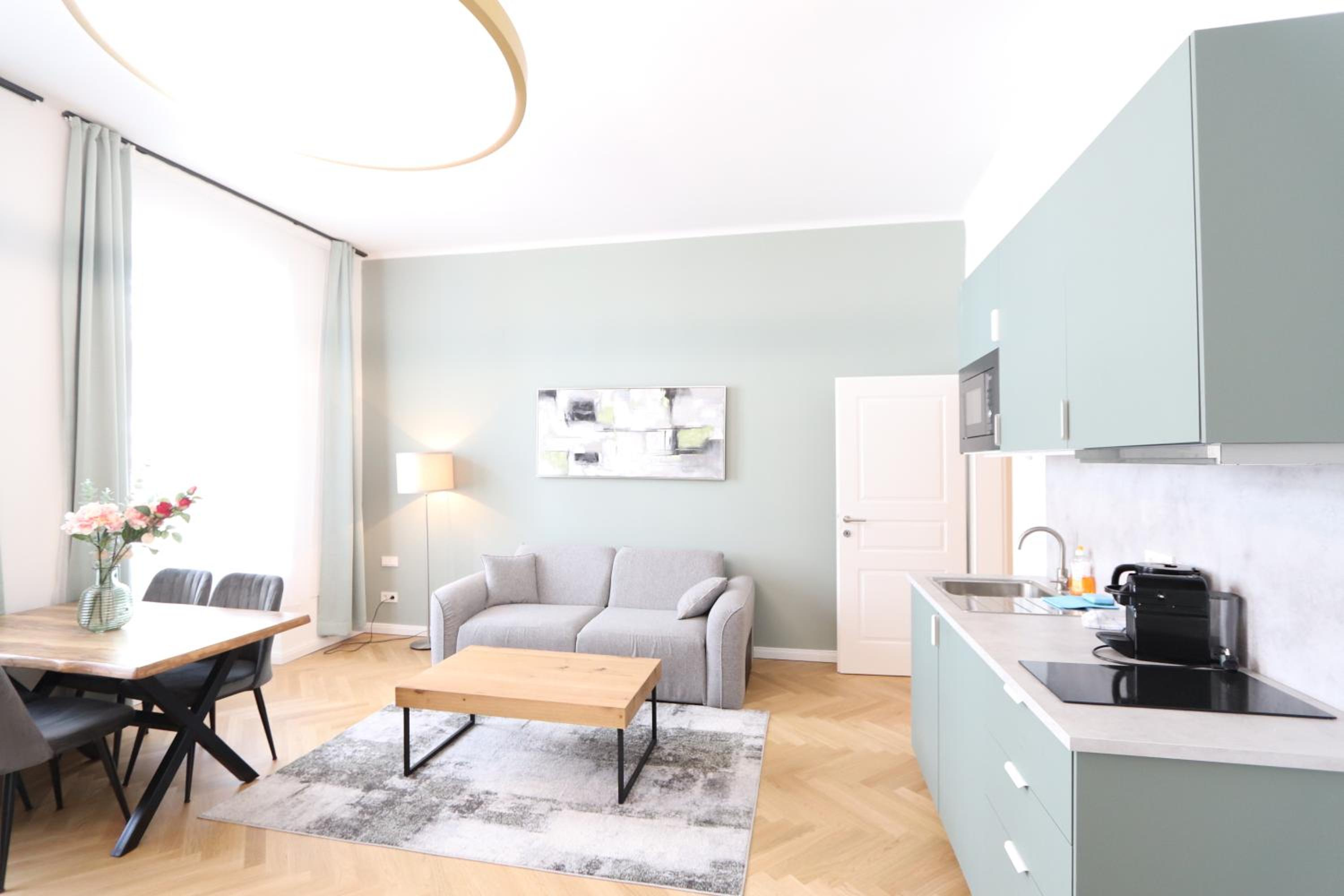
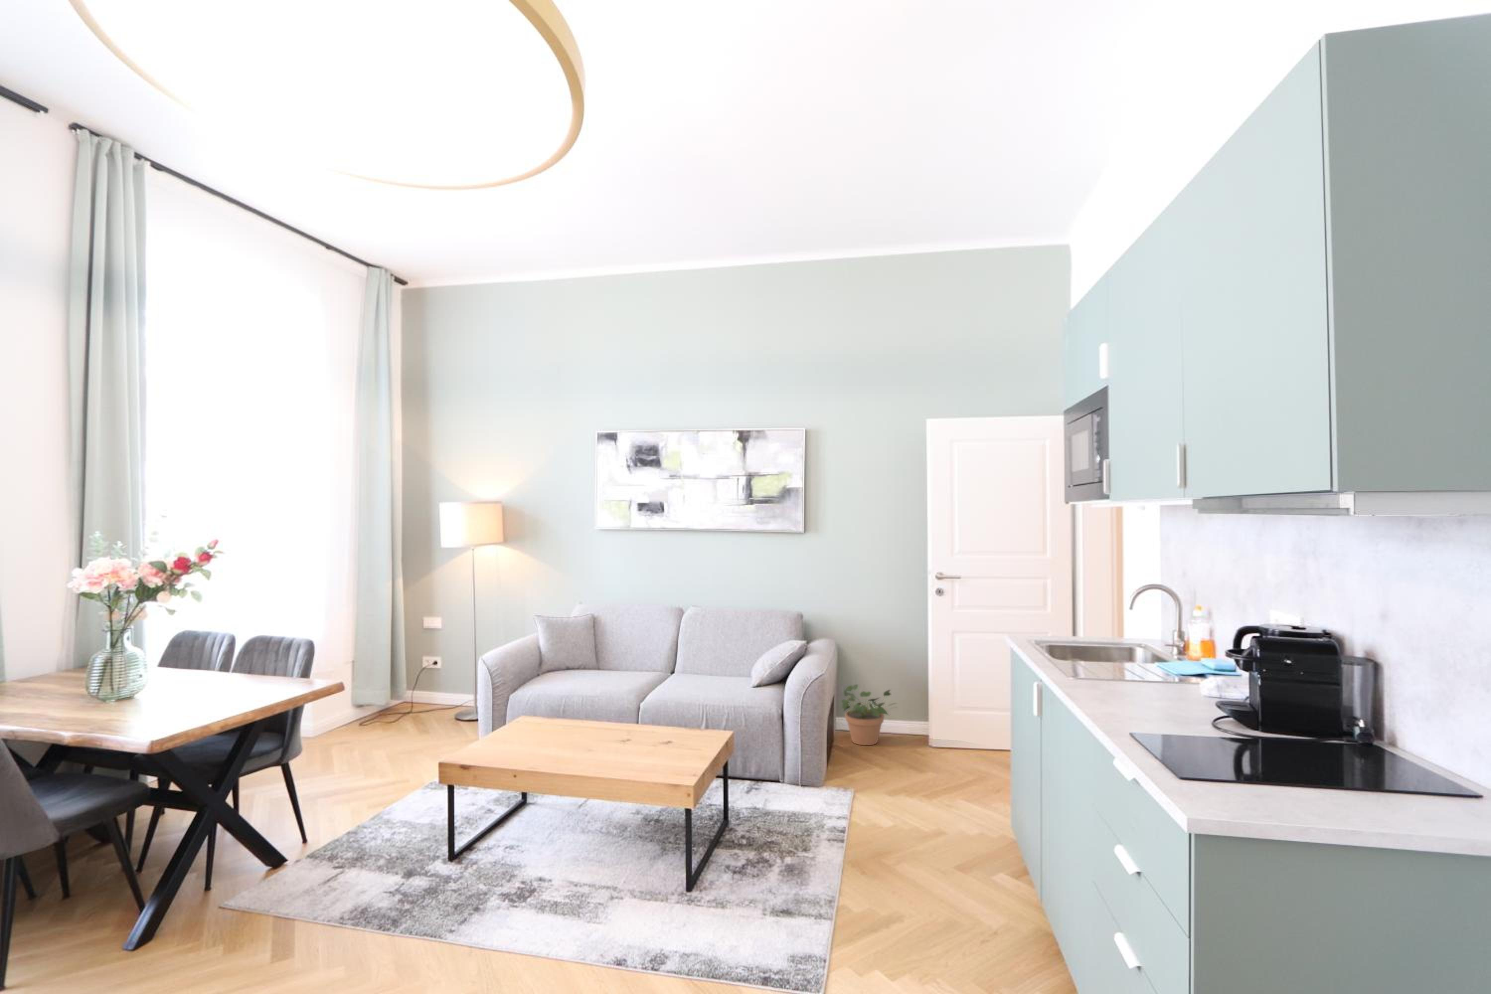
+ potted plant (869, 714)
